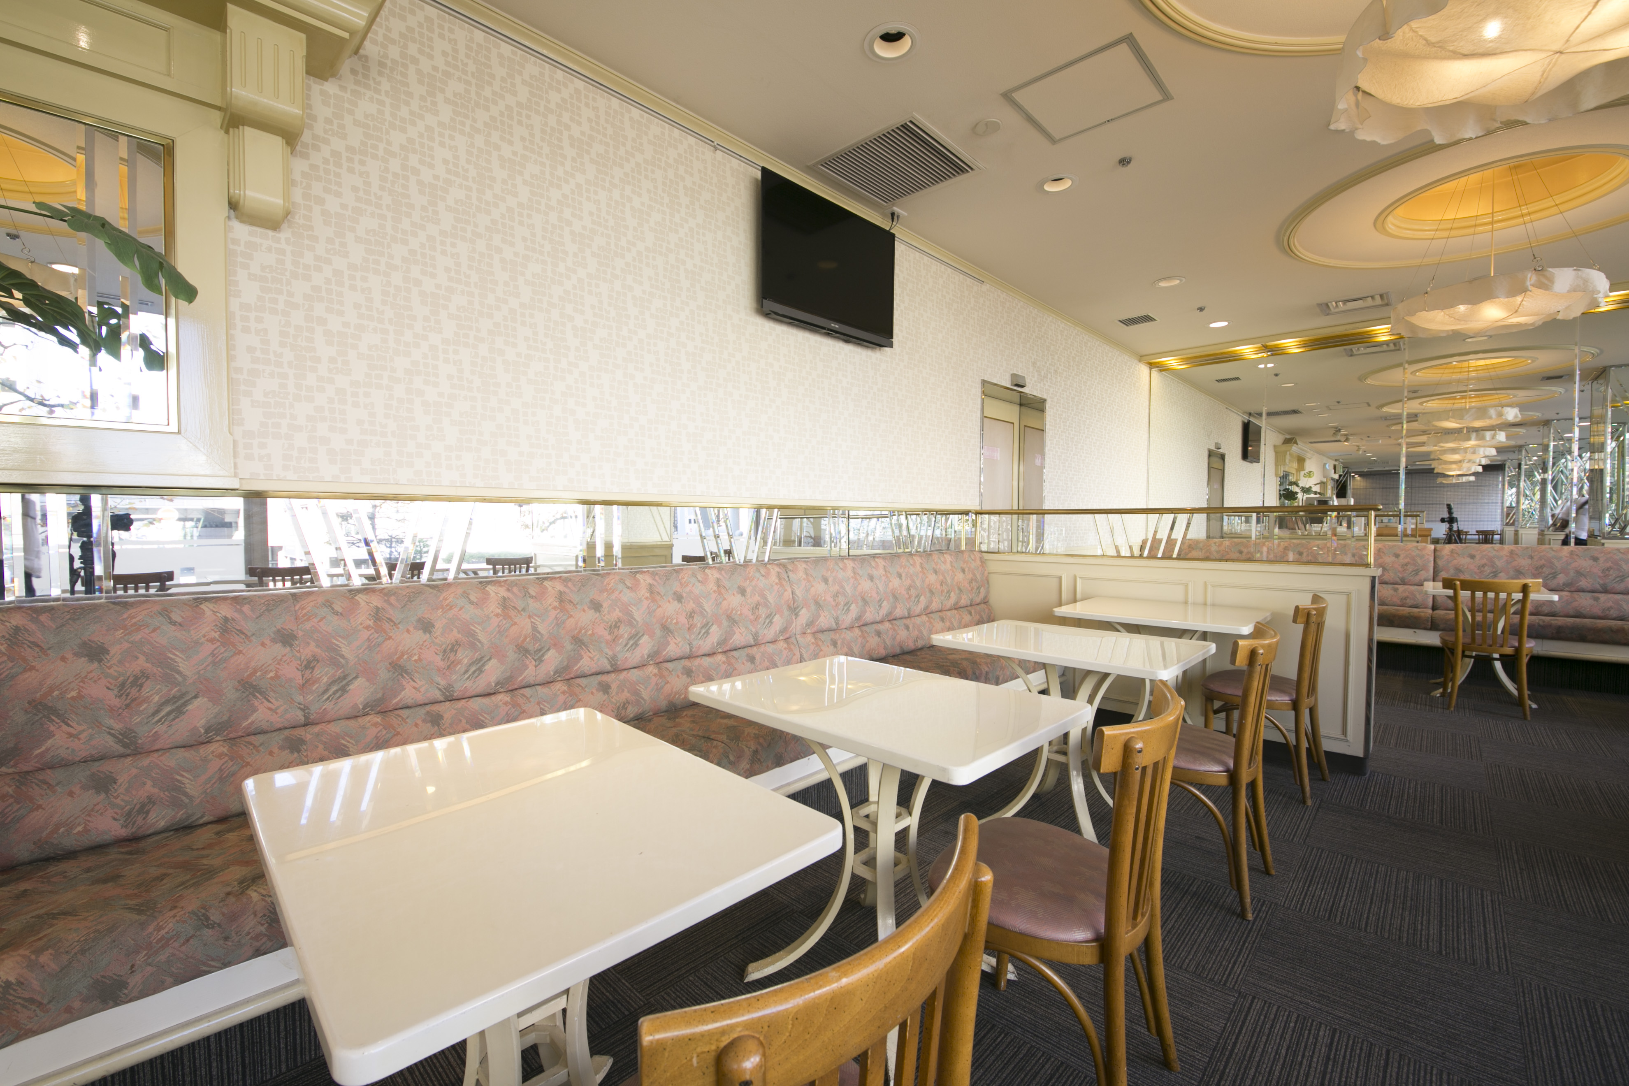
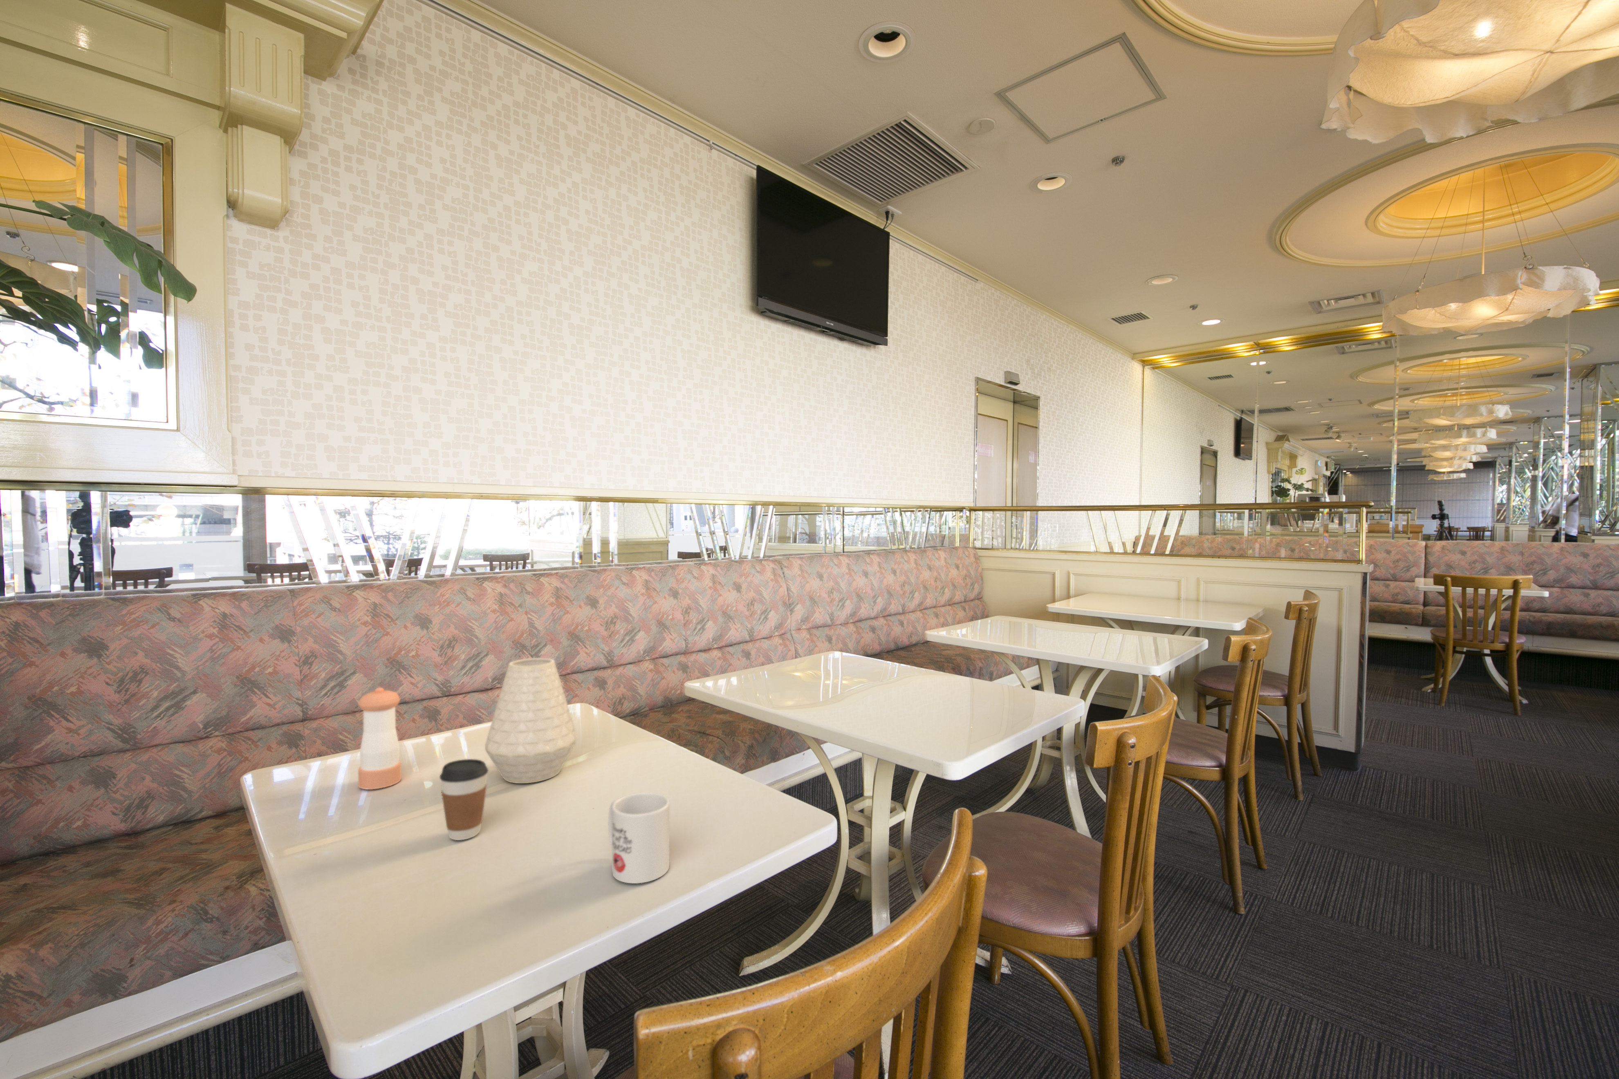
+ vase (532, 718)
+ pepper shaker (379, 736)
+ mug (634, 832)
+ coffee cup (465, 800)
